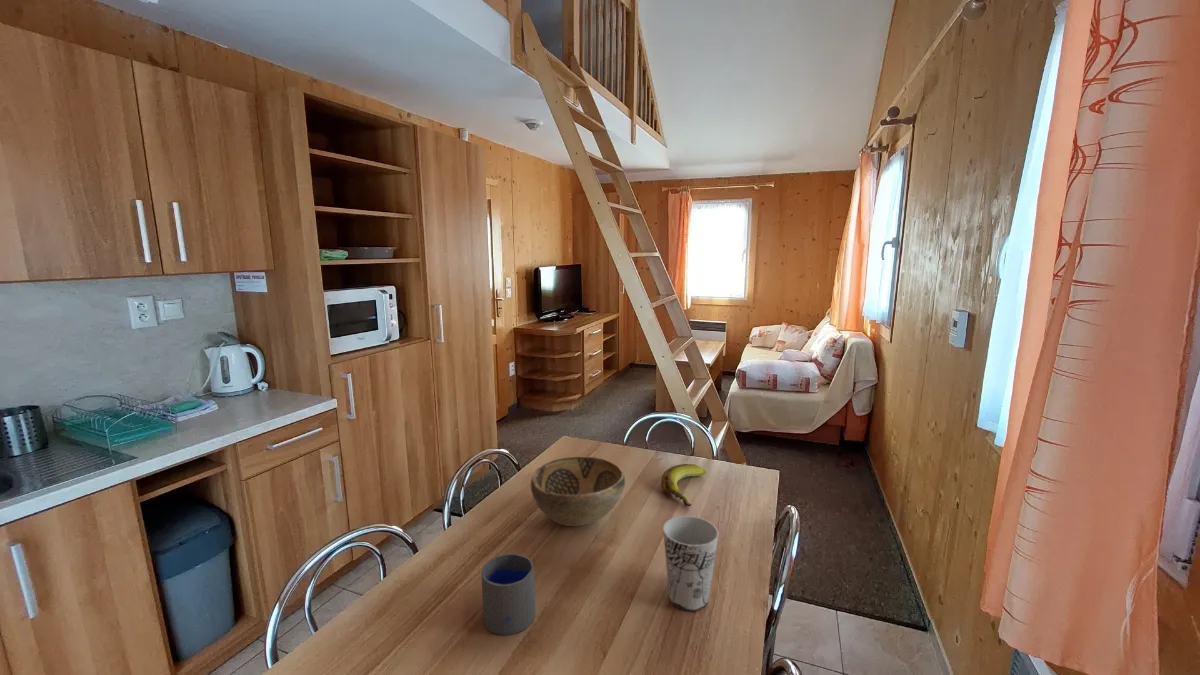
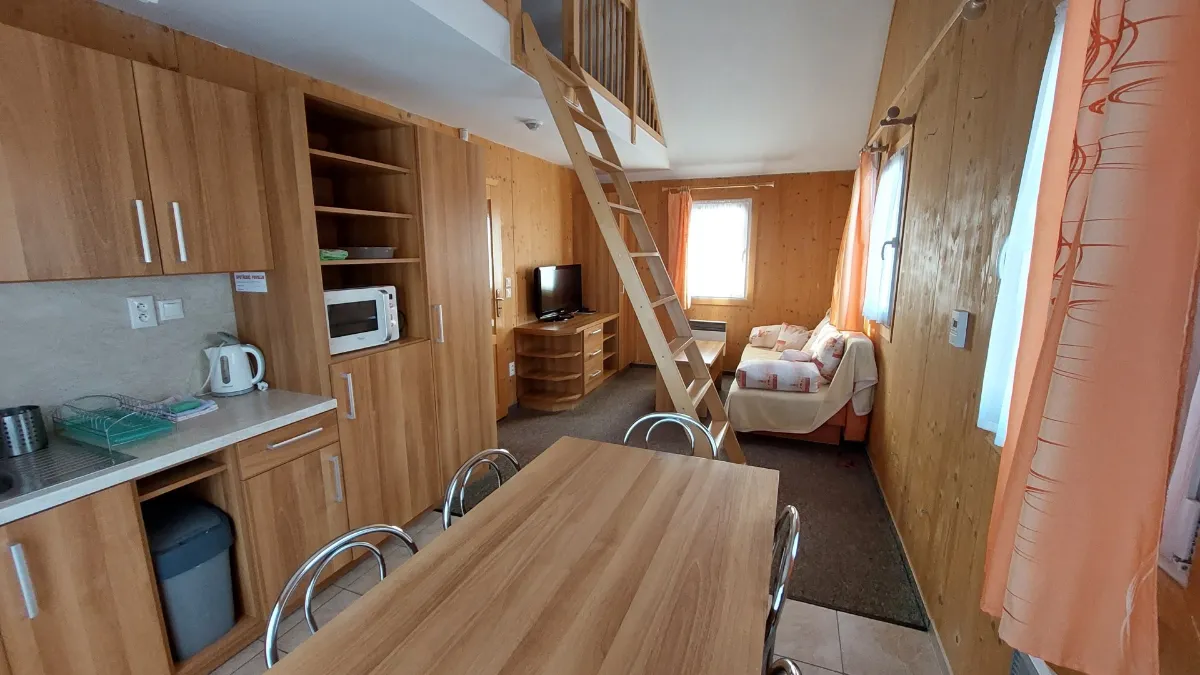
- banana (688, 476)
- cup (508, 592)
- cup (689, 563)
- decorative bowl (578, 495)
